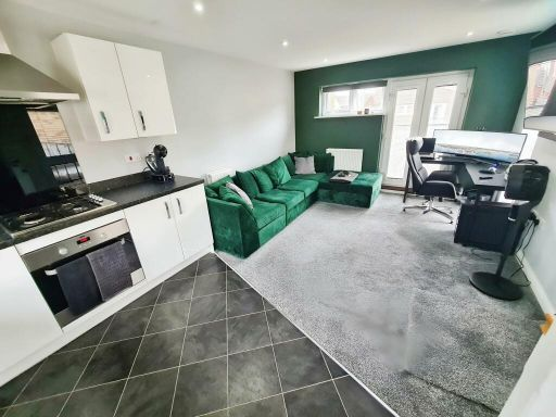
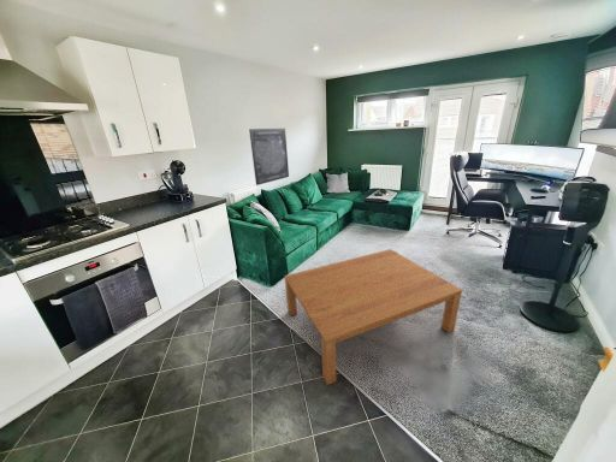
+ wall art (271, 155)
+ coffee table (366, 301)
